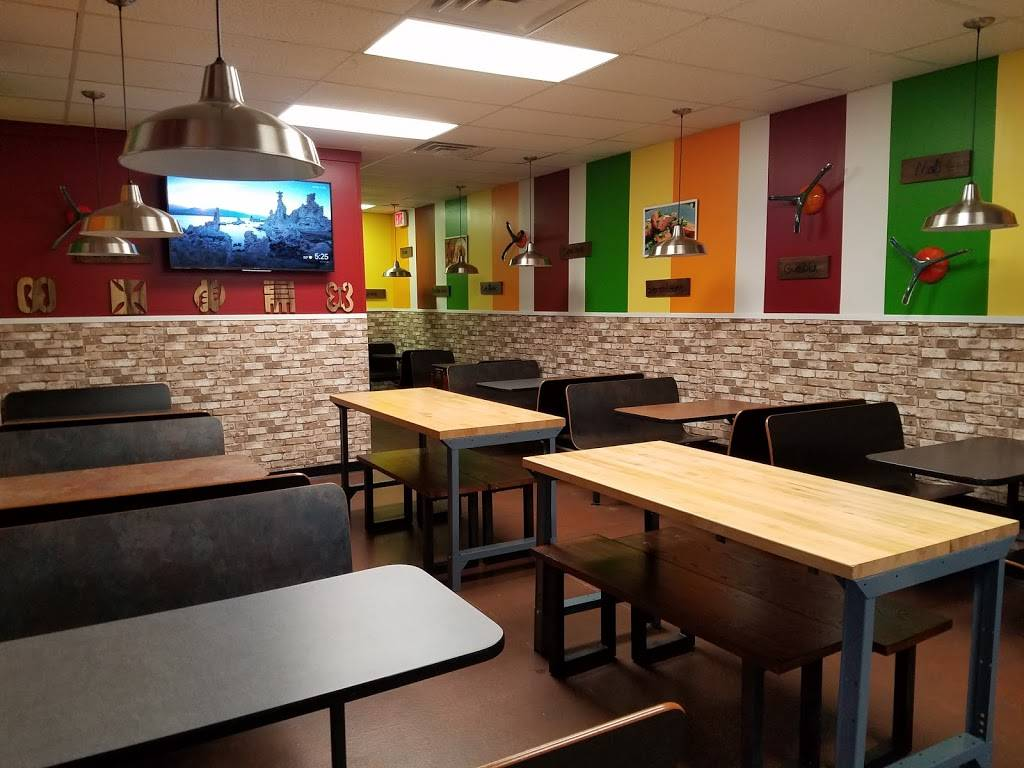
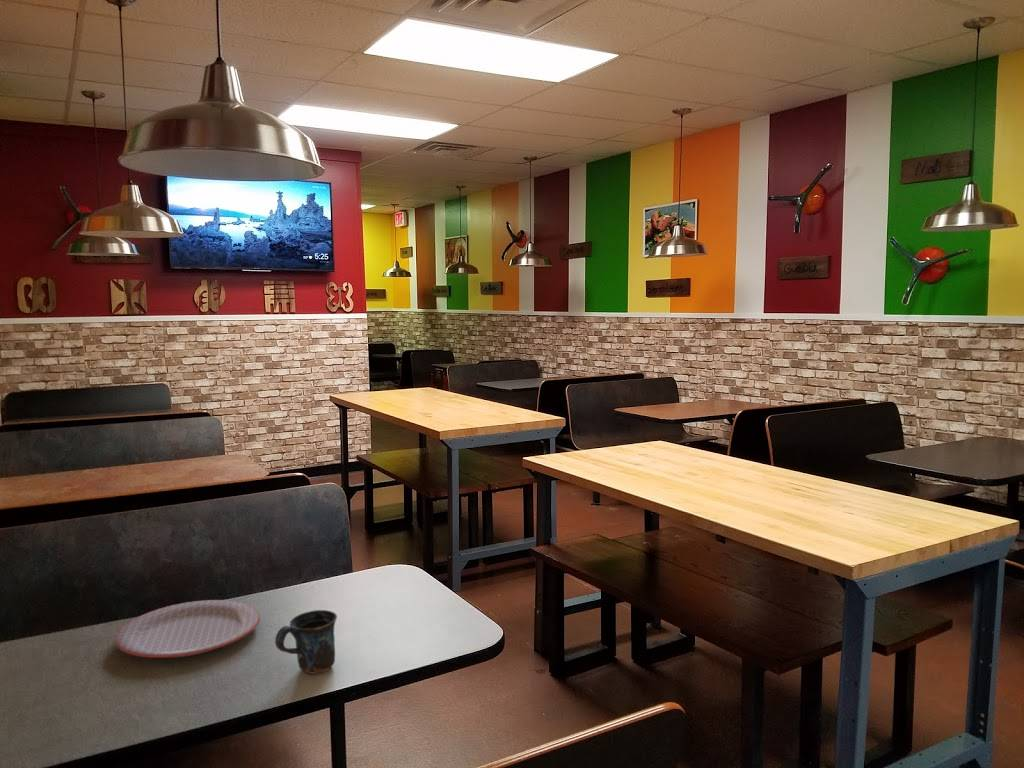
+ plate (190, 630)
+ mug (305, 644)
